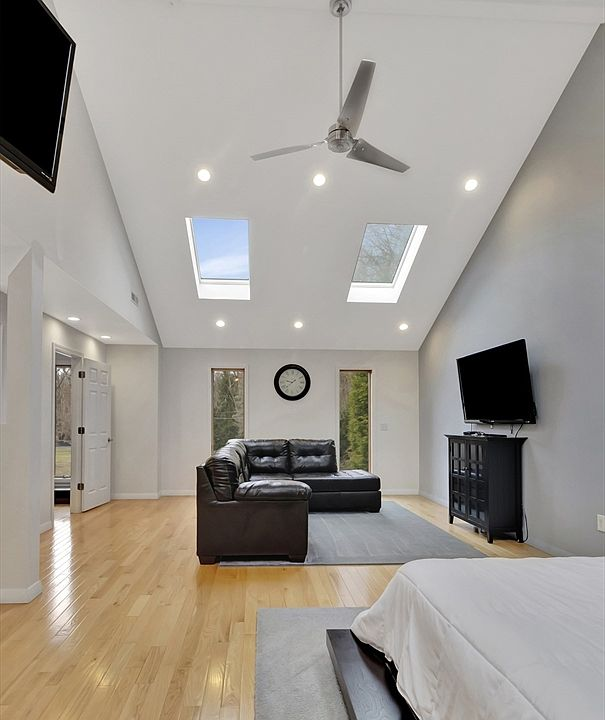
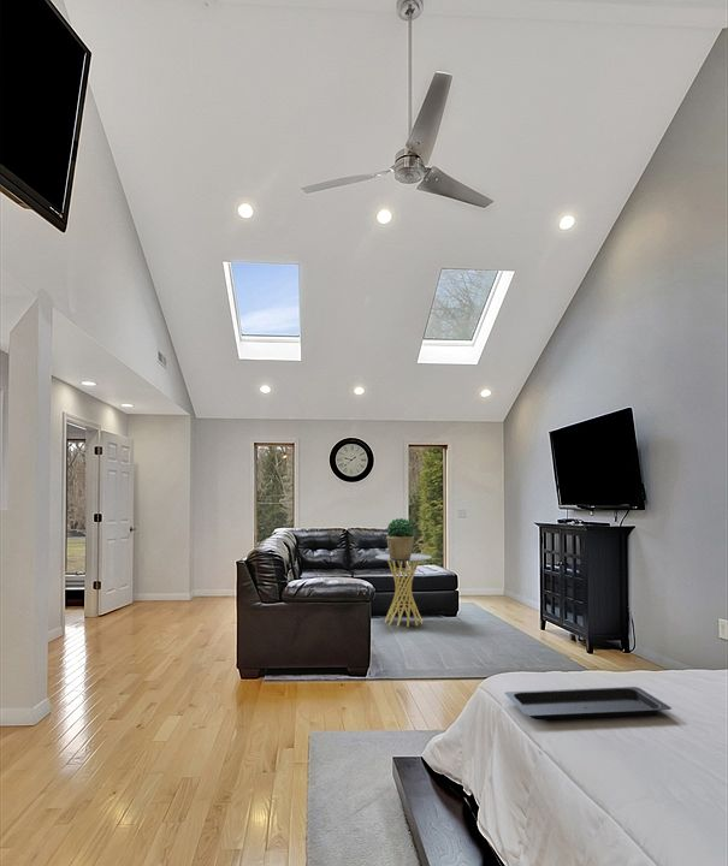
+ potted plant (399, 538)
+ serving tray (585, 704)
+ side table (402, 589)
